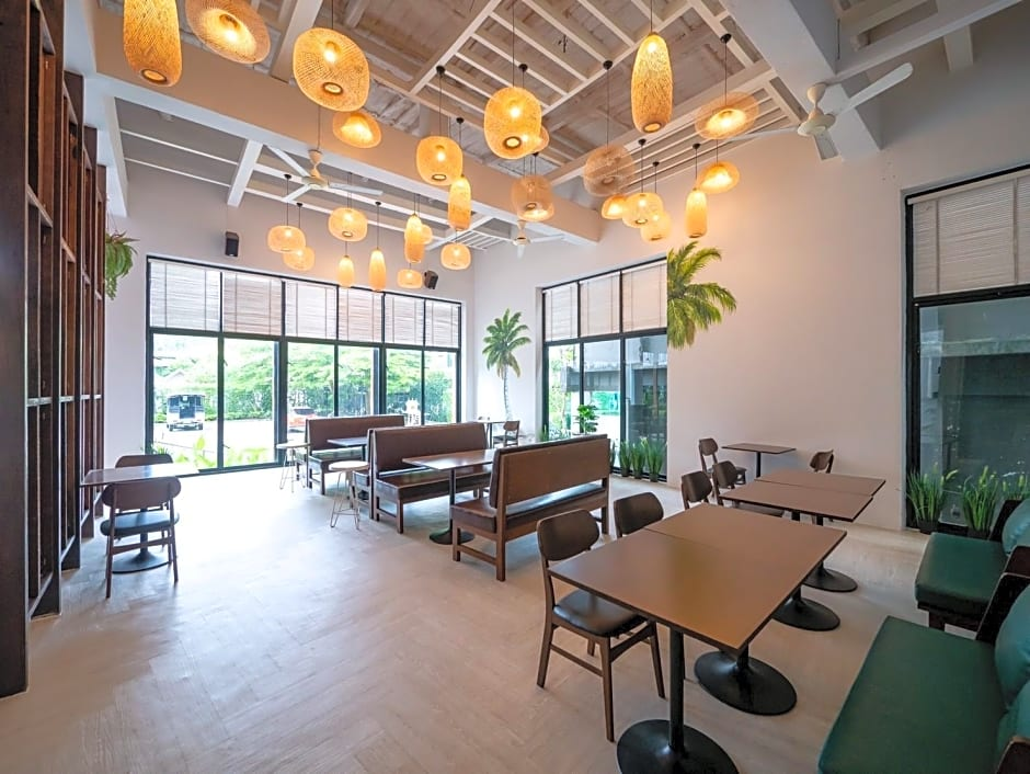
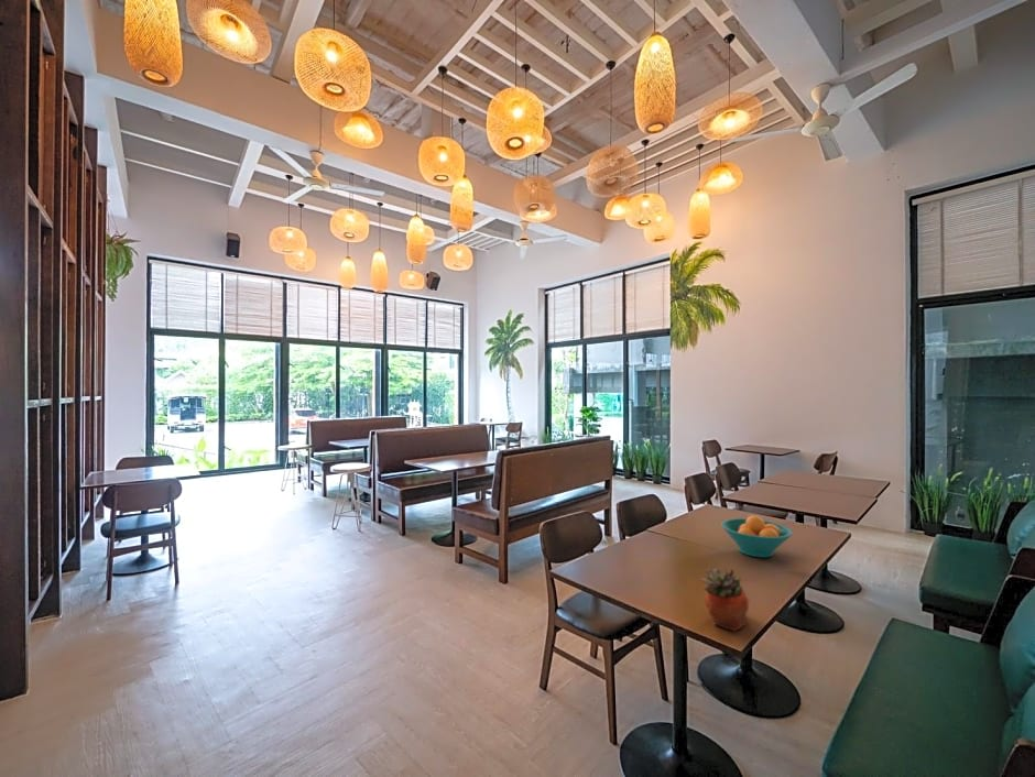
+ fruit bowl (755, 534)
+ succulent planter (726, 593)
